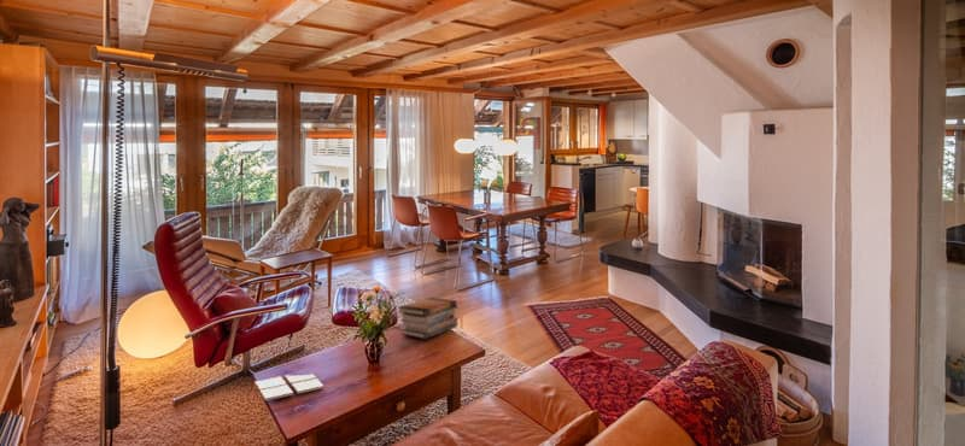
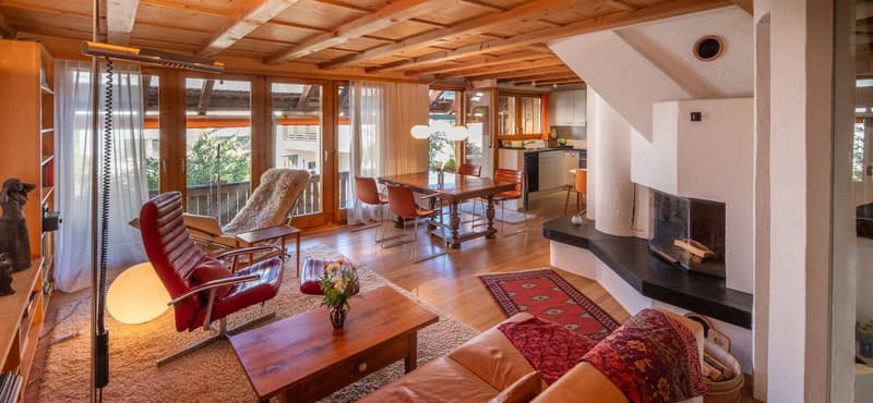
- drink coaster (290, 383)
- book stack (428, 317)
